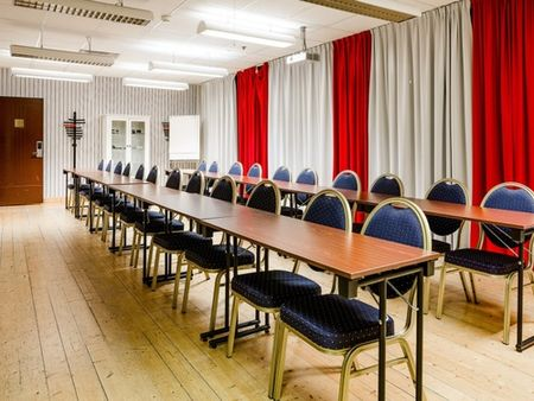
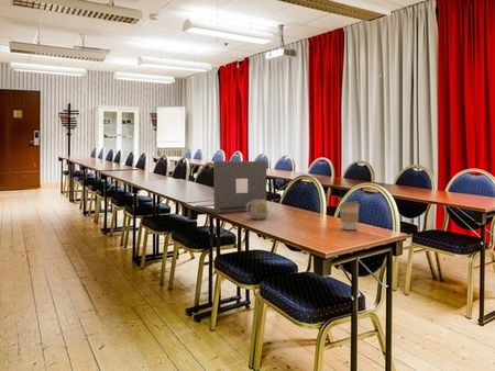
+ coffee cup (349, 214)
+ laptop (230, 184)
+ mug (256, 209)
